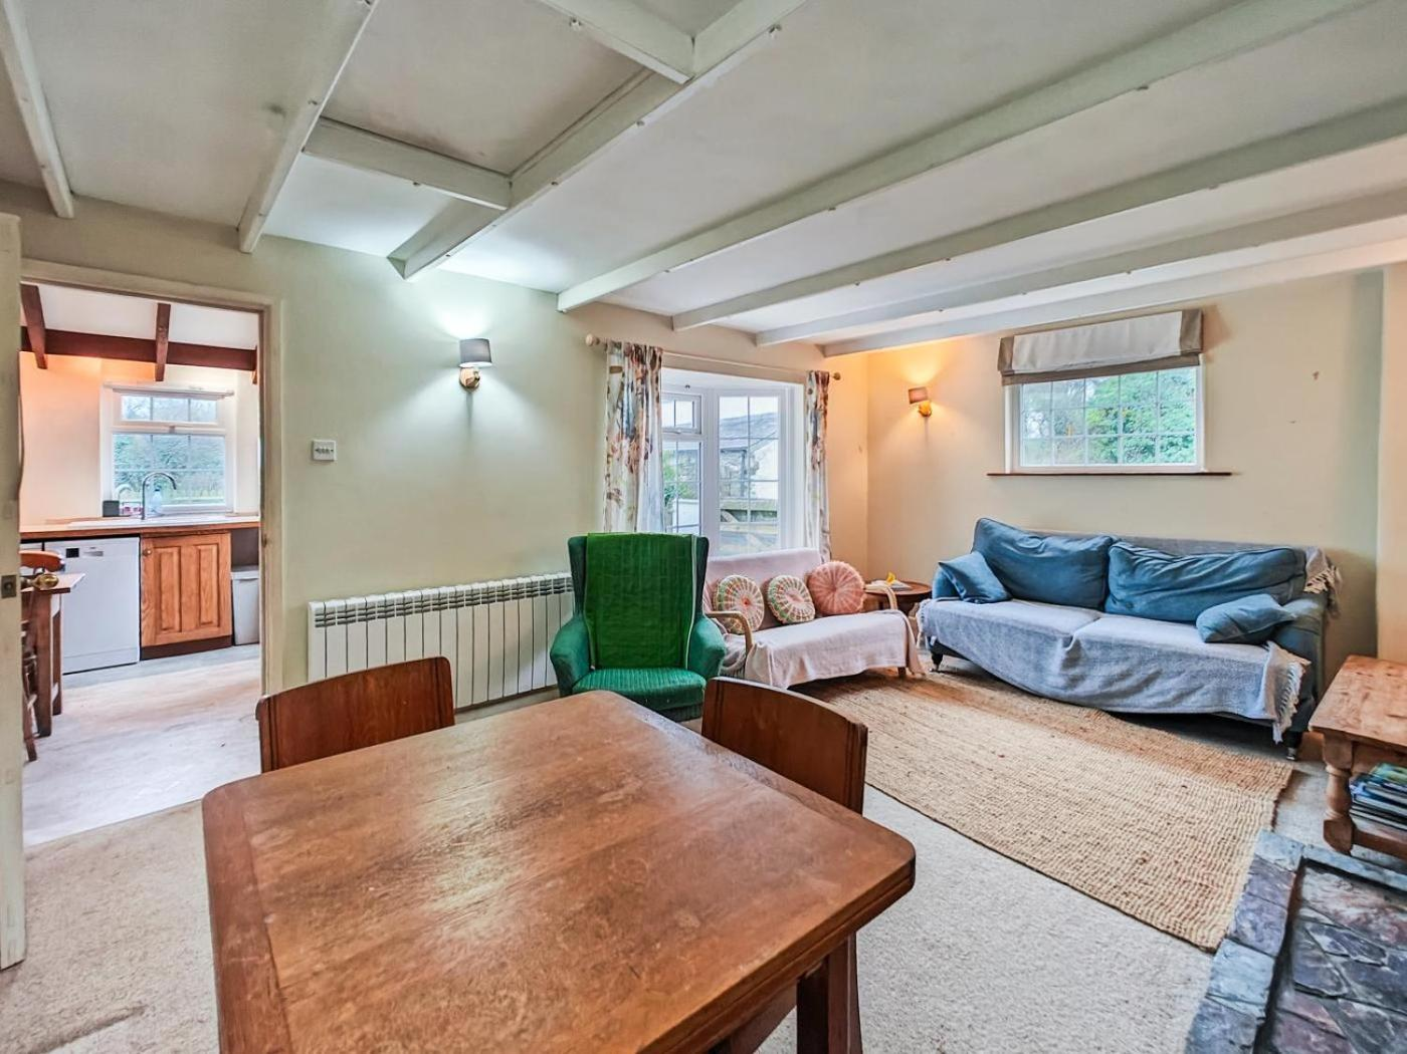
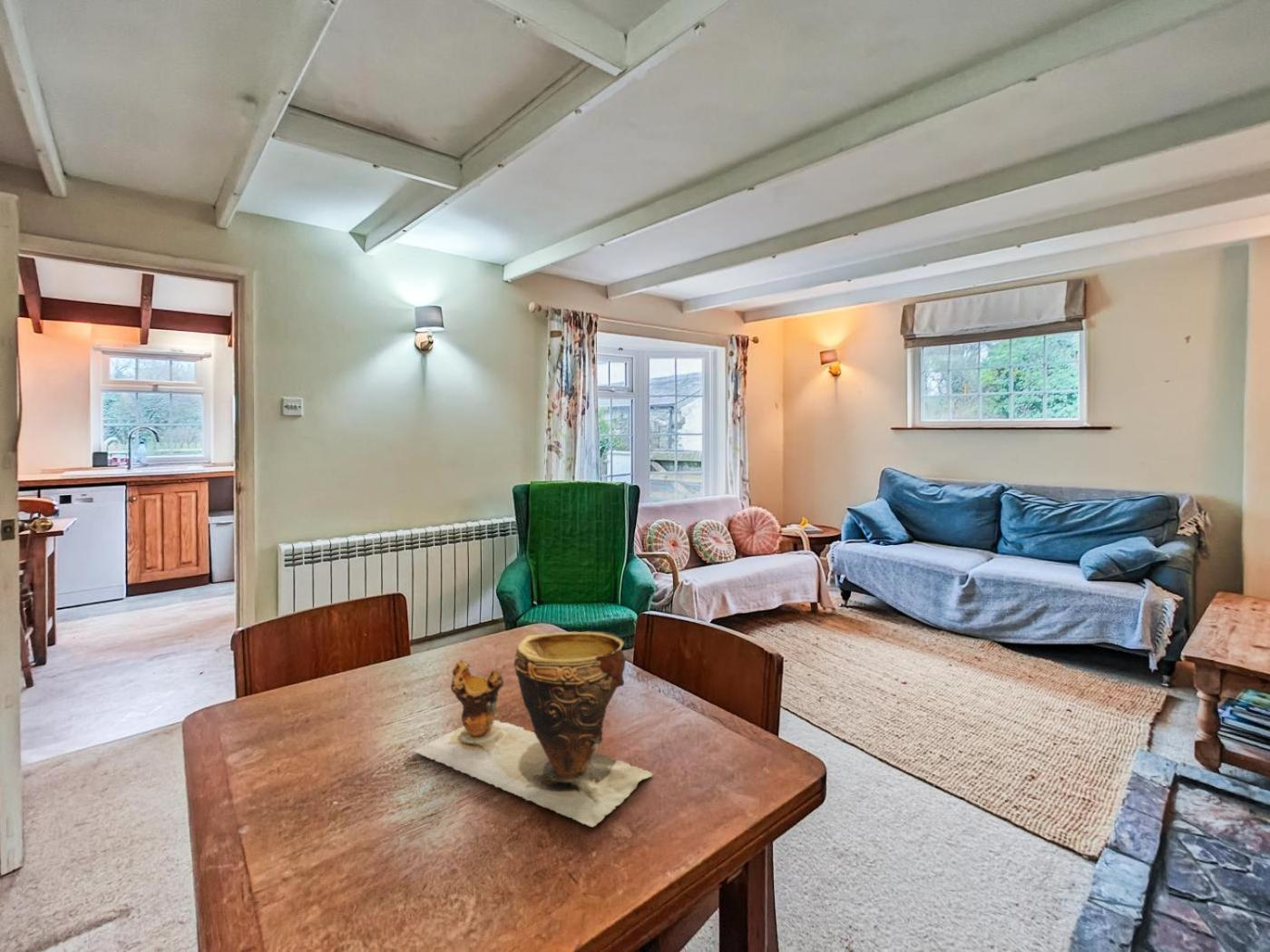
+ clay pot (526, 697)
